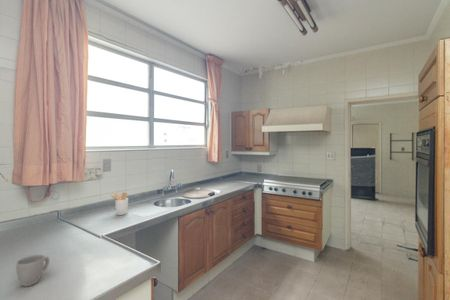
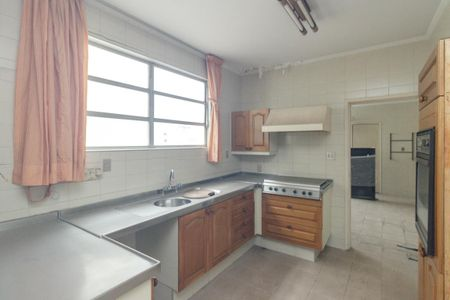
- mug (34, 269)
- utensil holder (118, 203)
